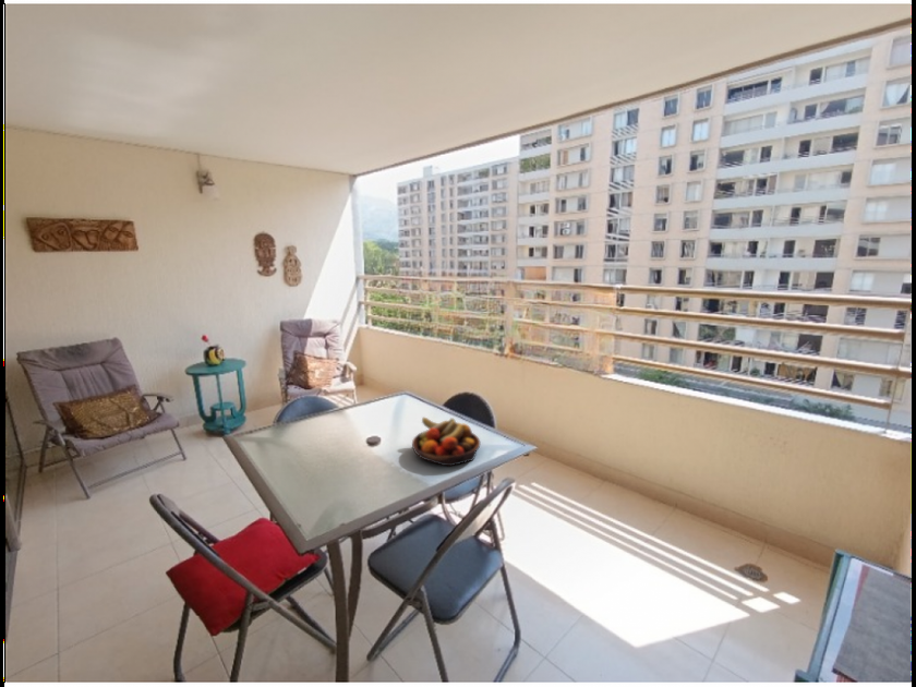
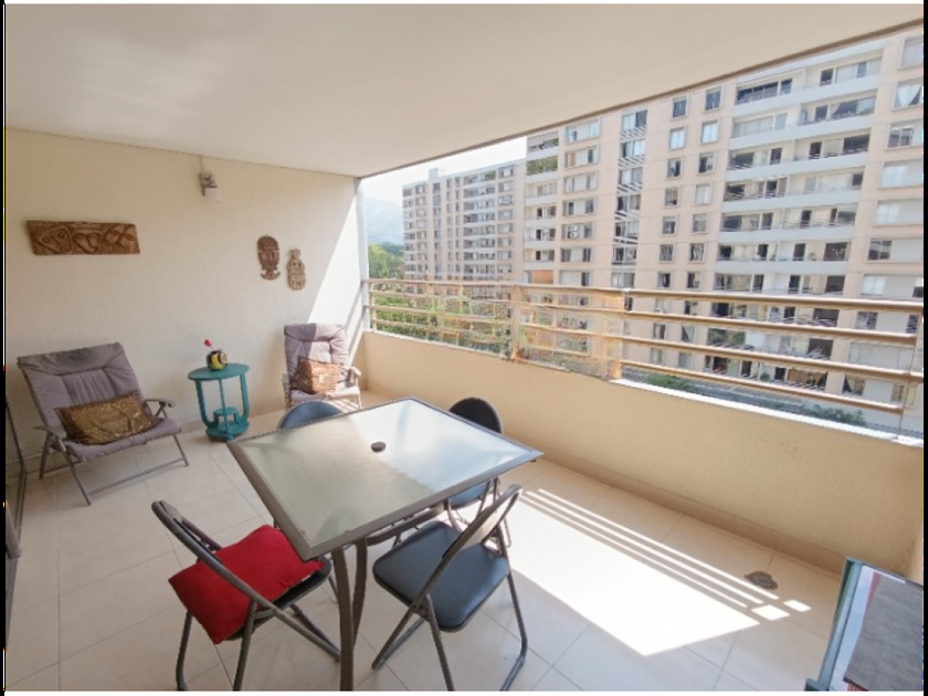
- fruit bowl (445, 437)
